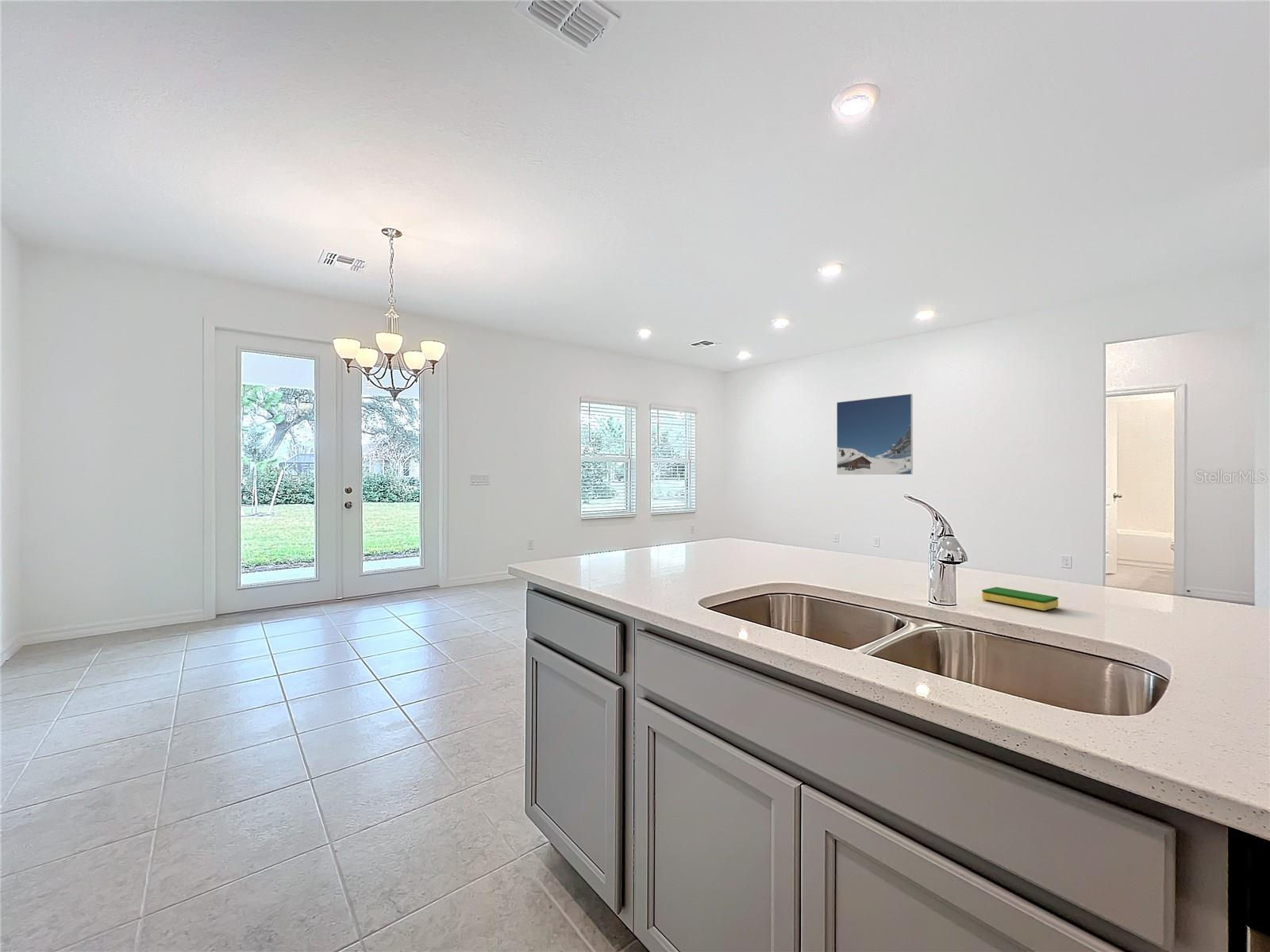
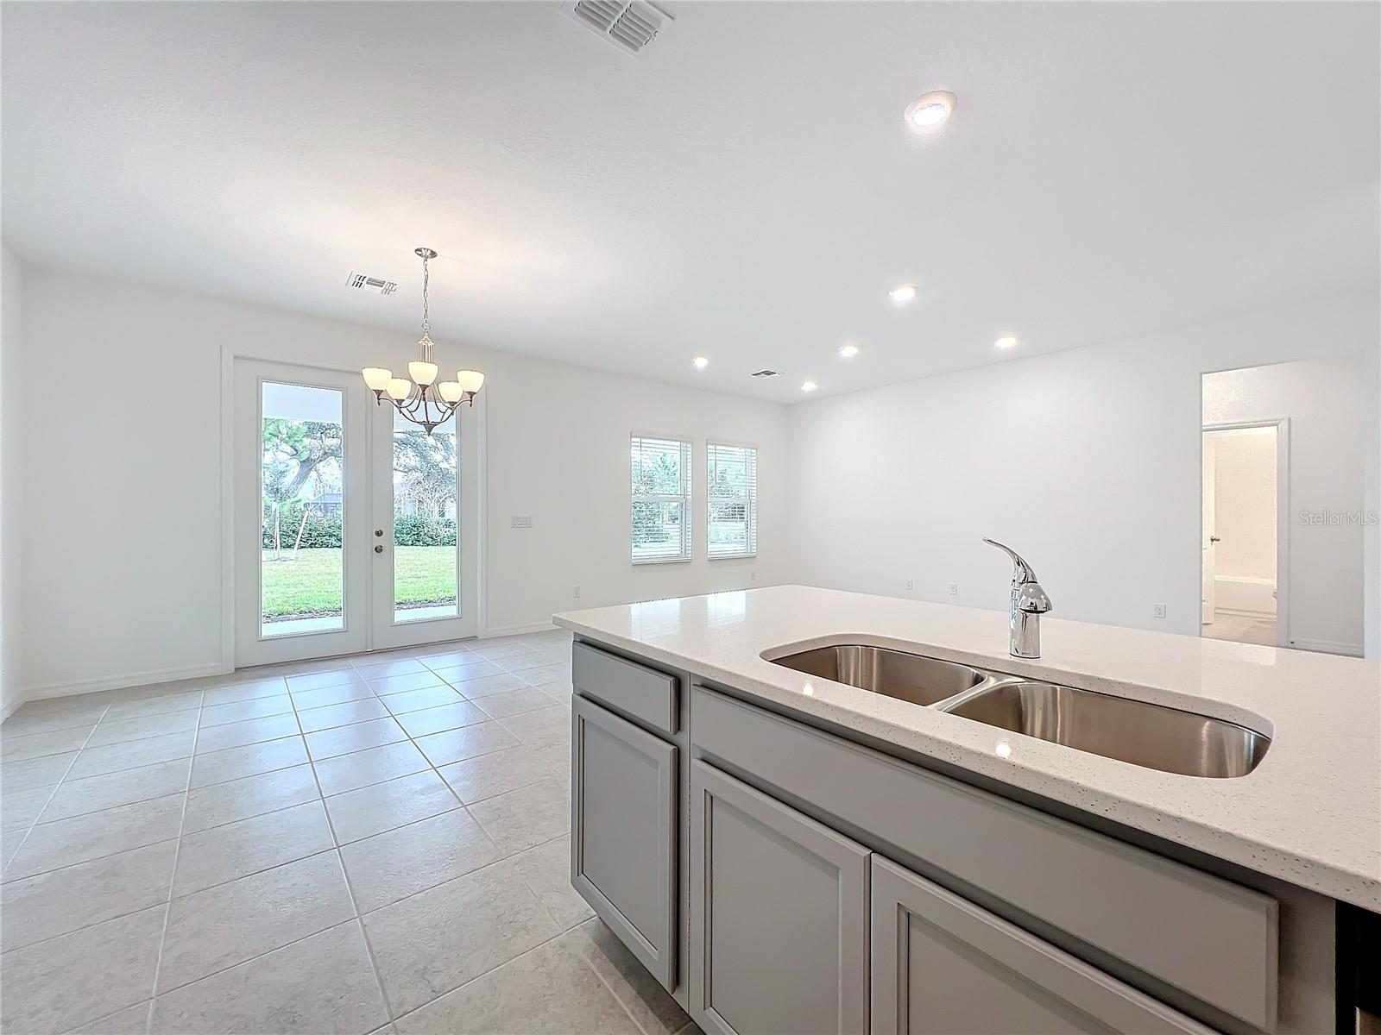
- dish sponge (1018, 597)
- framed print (872, 436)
